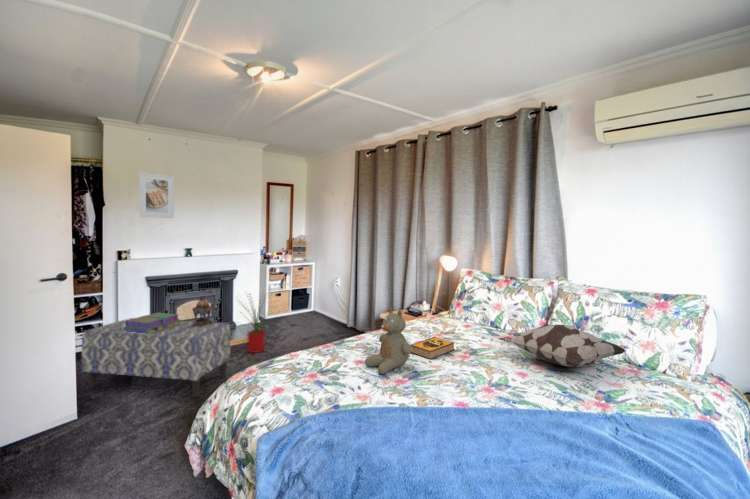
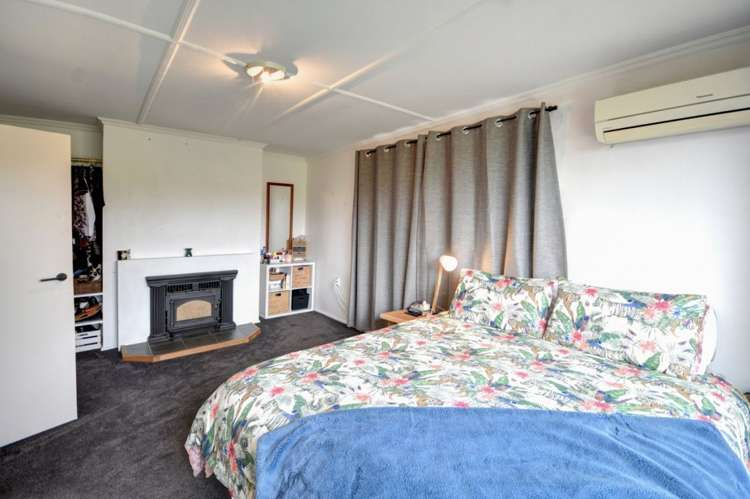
- decorative pillow (559, 344)
- hardback book (431, 346)
- lantern (202, 310)
- house plant (256, 320)
- stack of books (153, 322)
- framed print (157, 196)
- bench (160, 354)
- teddy bear (388, 338)
